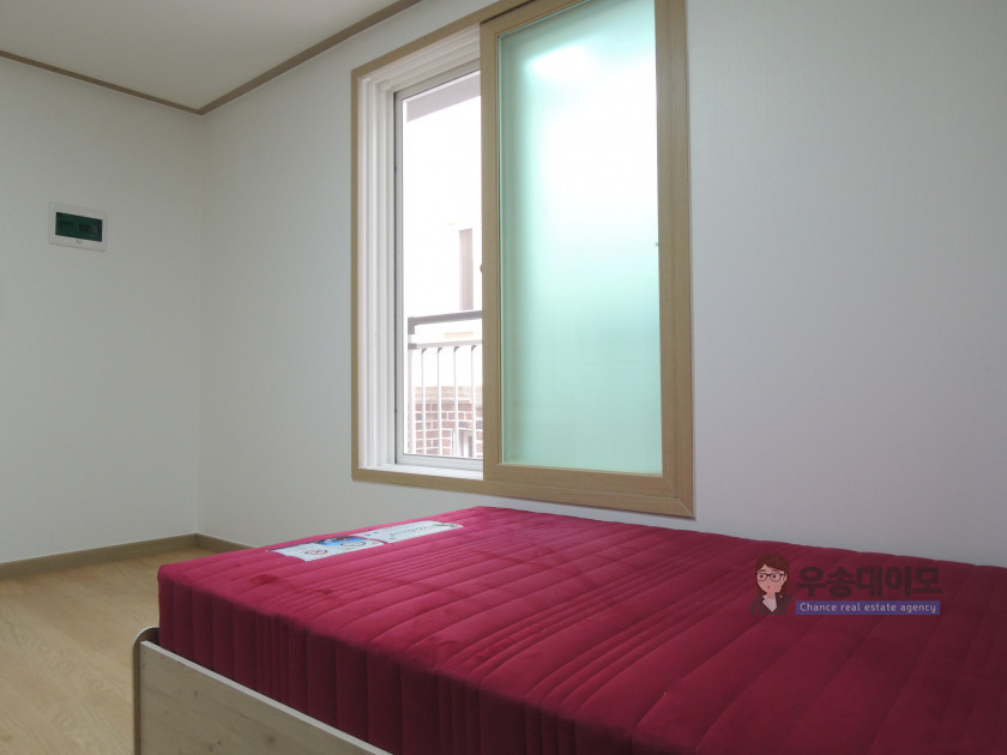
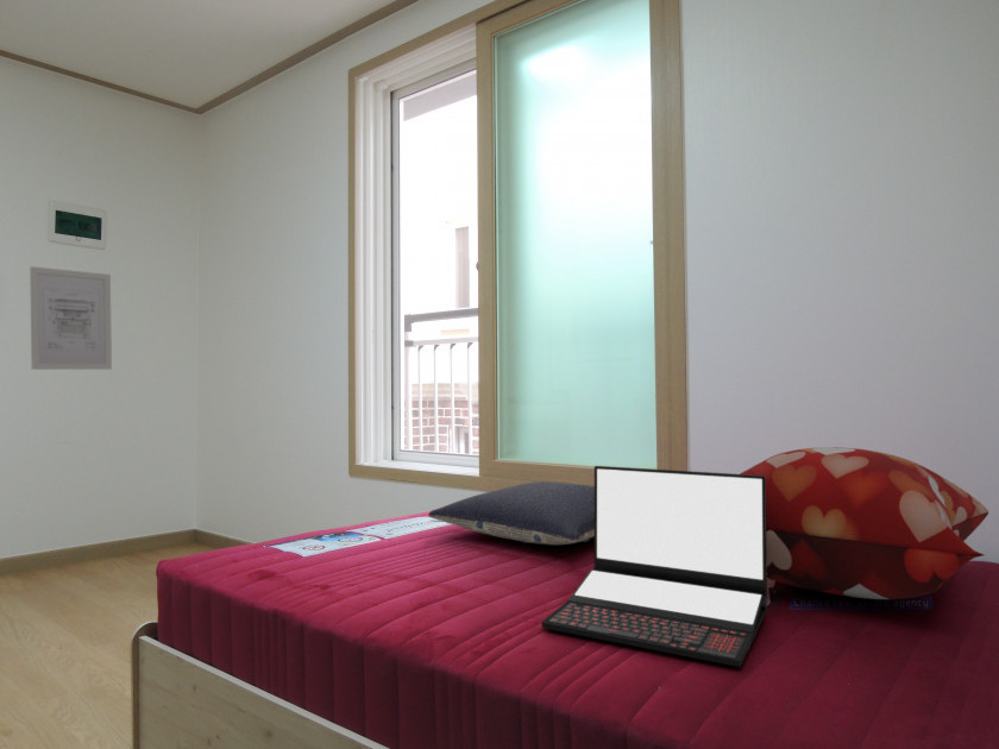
+ decorative pillow (843, 516)
+ laptop (655, 550)
+ wall art (73, 320)
+ pillow (549, 510)
